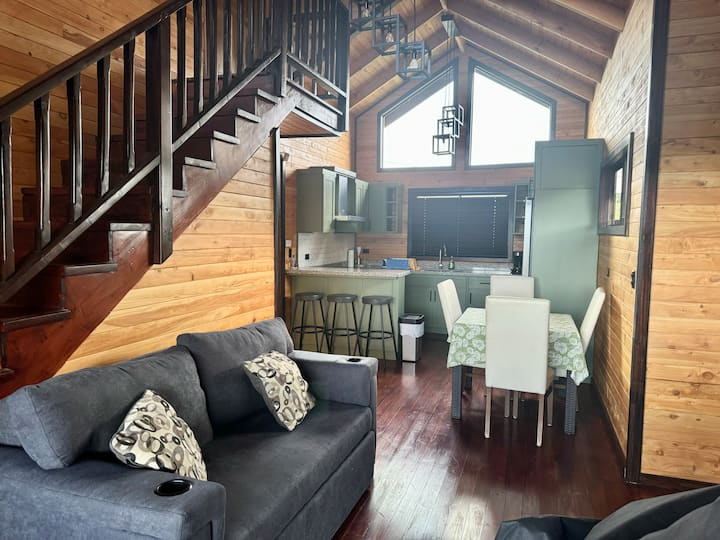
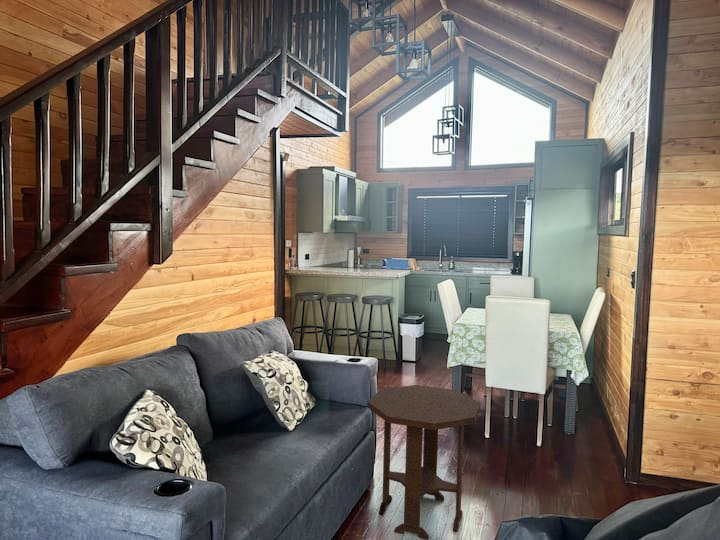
+ side table (423, 458)
